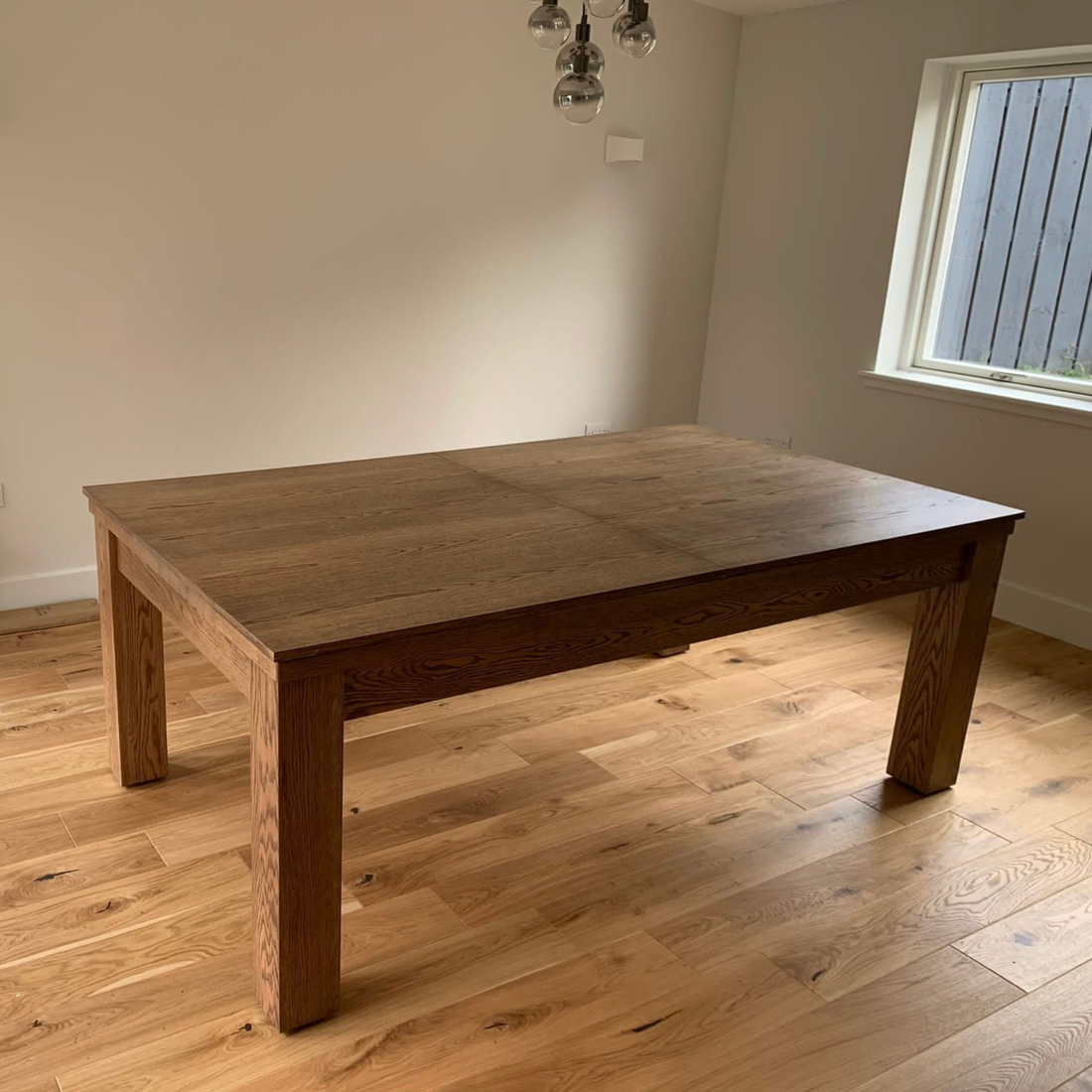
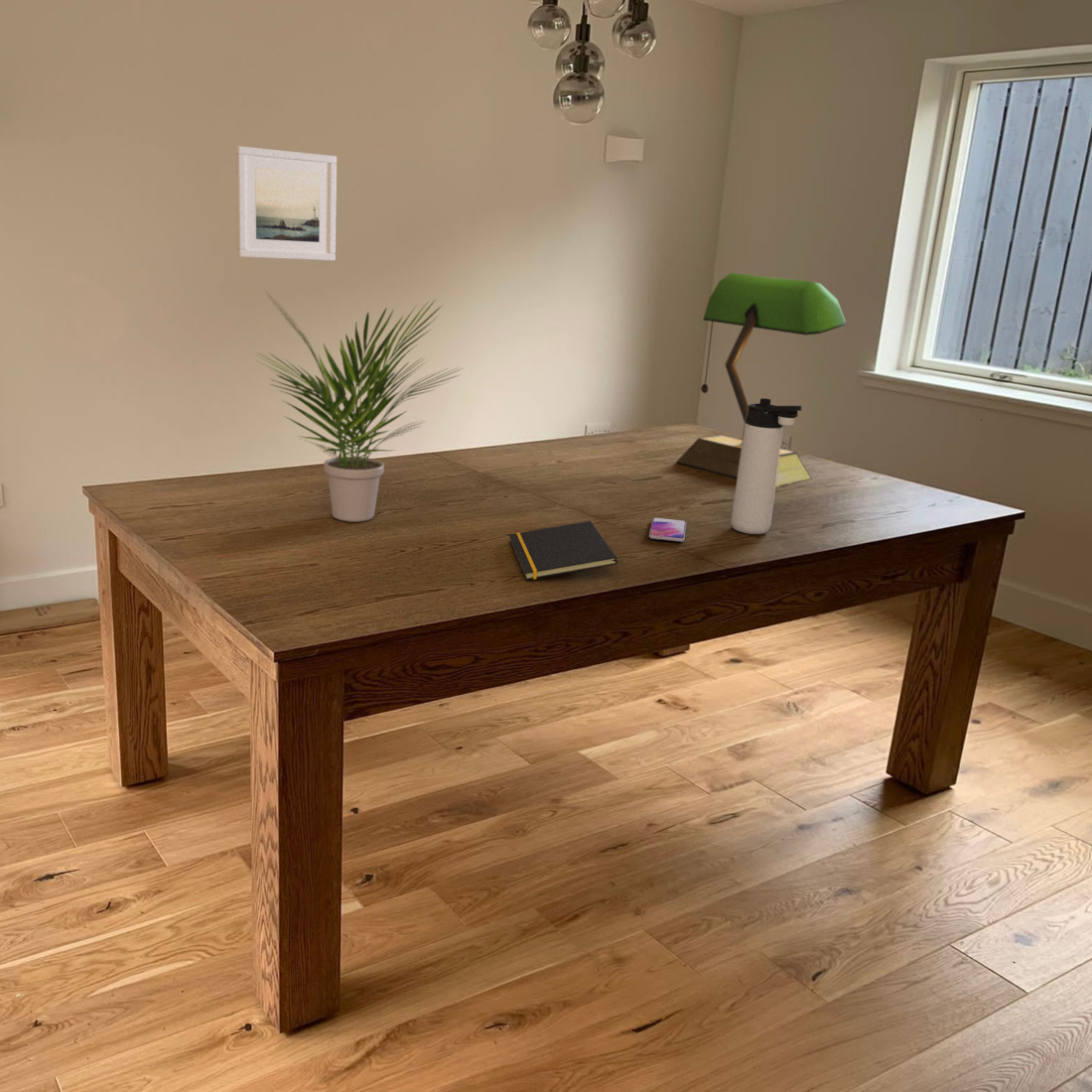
+ smartphone (667, 529)
+ notepad (560, 548)
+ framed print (287, 205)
+ table lamp (740, 381)
+ thermos bottle (765, 468)
+ potted plant (351, 408)
